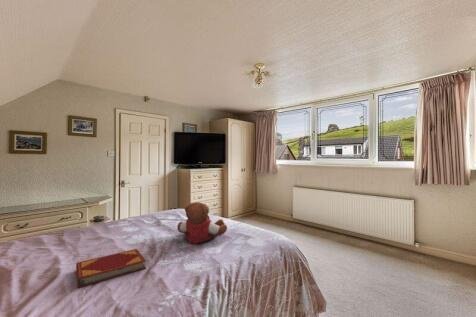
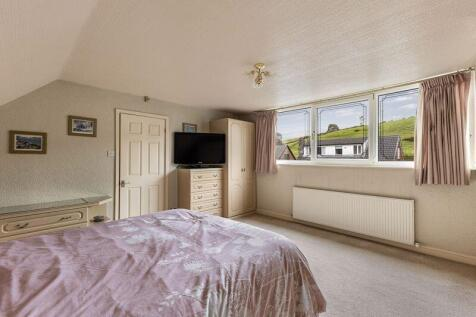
- hardback book (111, 265)
- teddy bear (201, 218)
